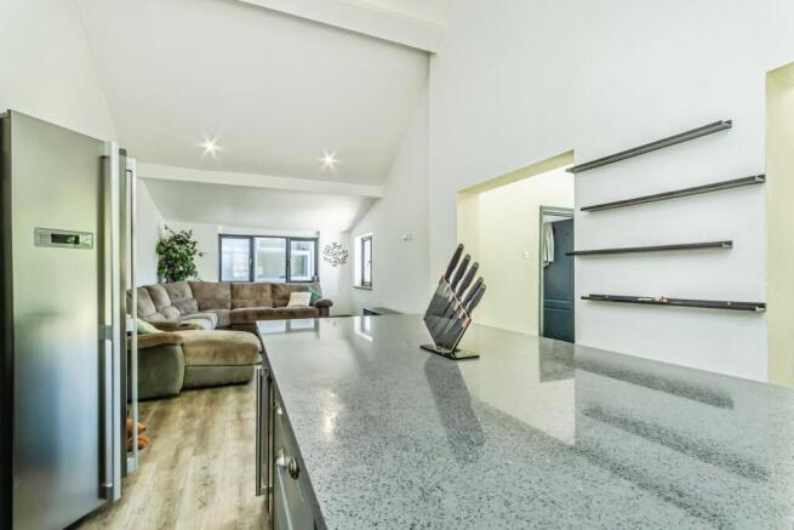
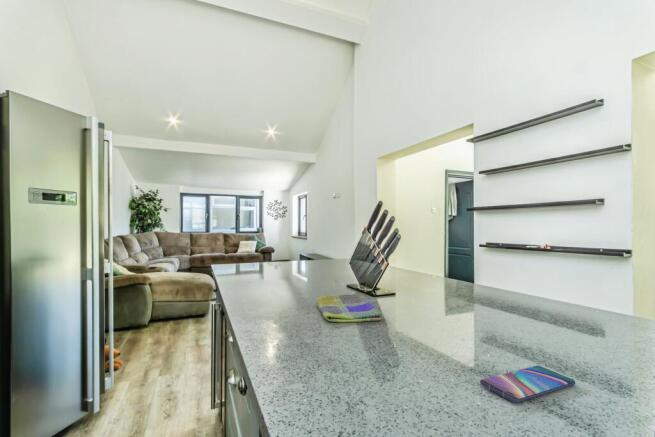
+ smartphone (527, 382)
+ dish towel (346, 306)
